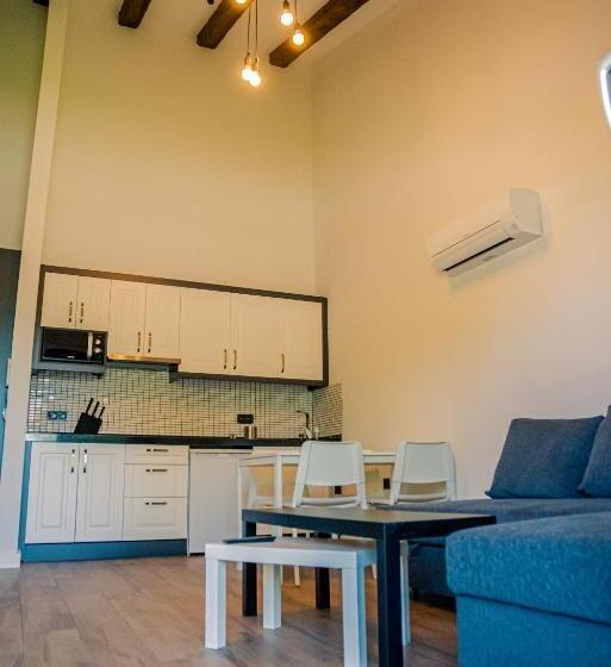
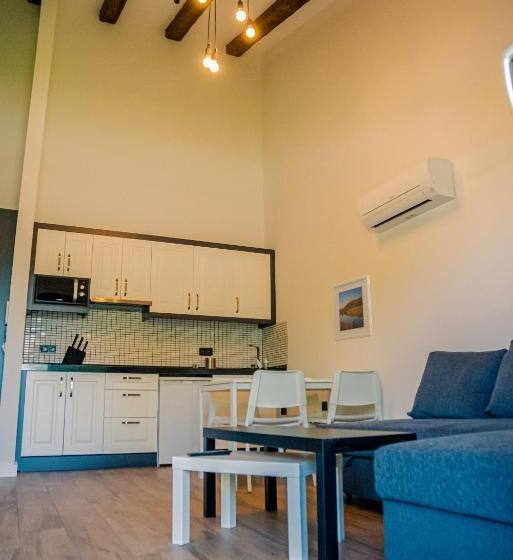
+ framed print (351, 309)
